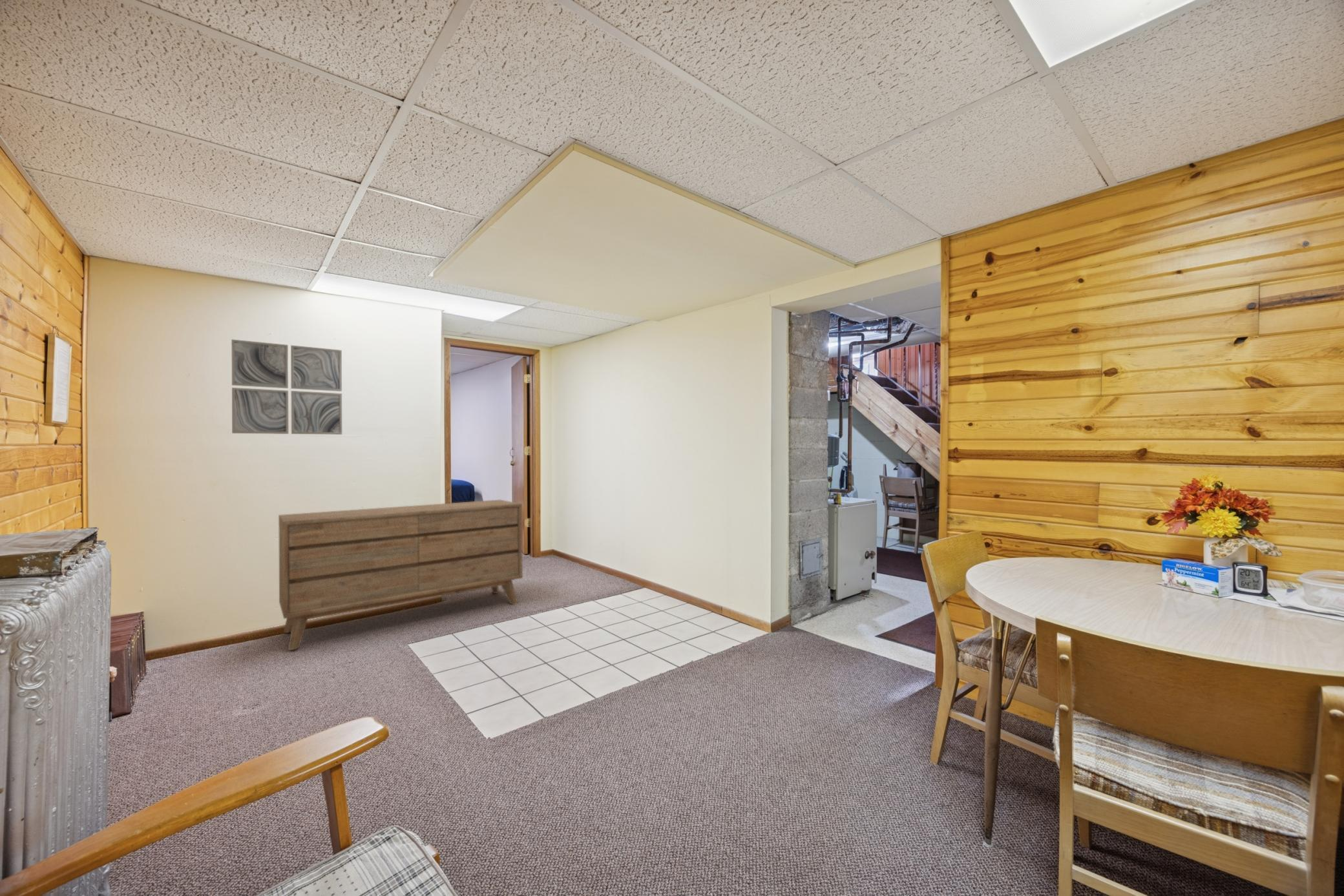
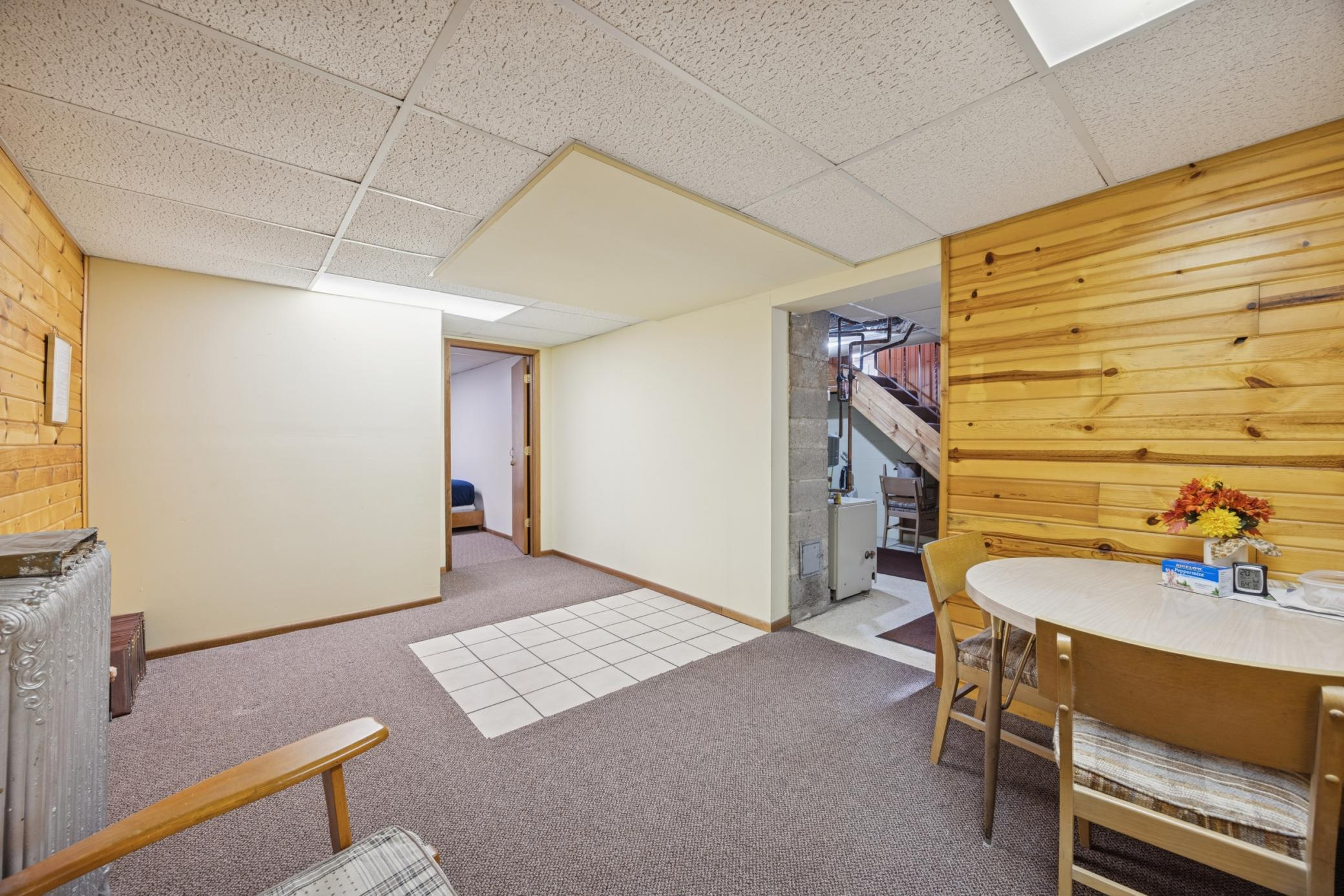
- dresser (410, 563)
- wall art (291, 388)
